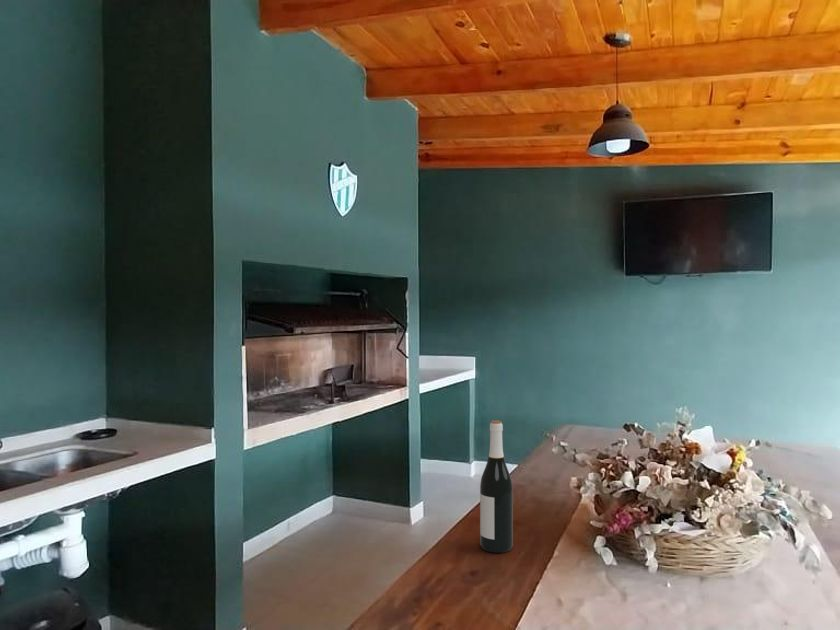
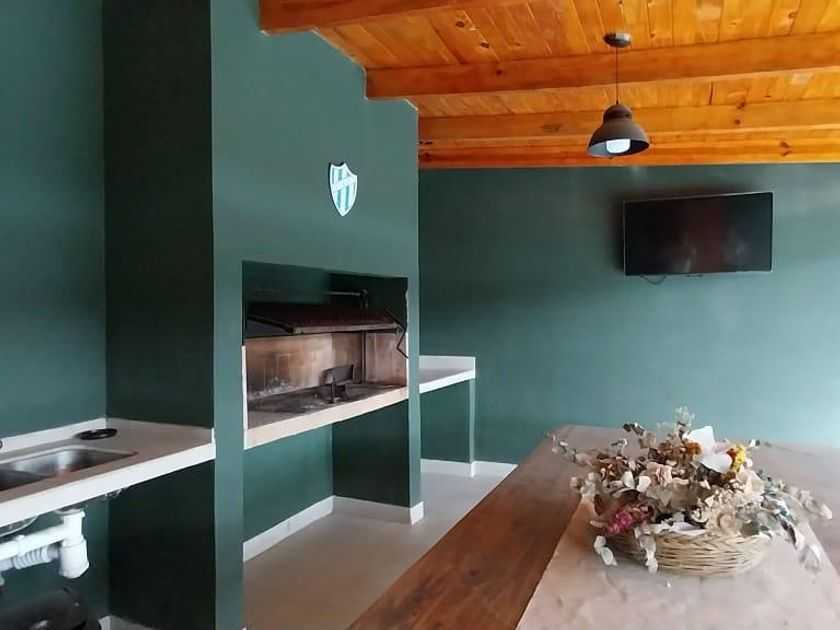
- wine bottle (496, 484)
